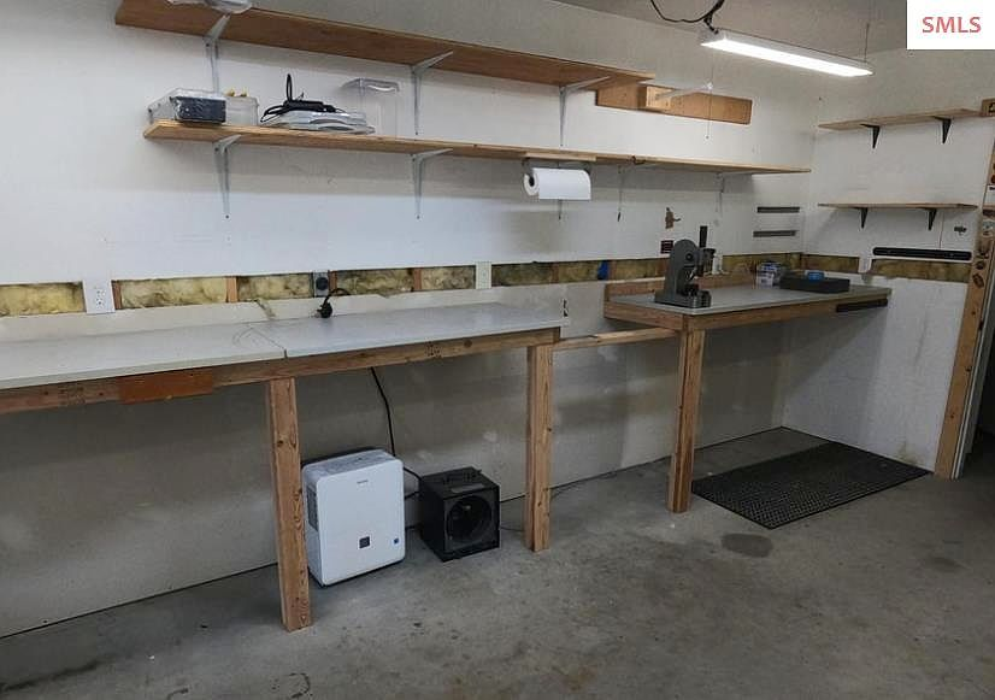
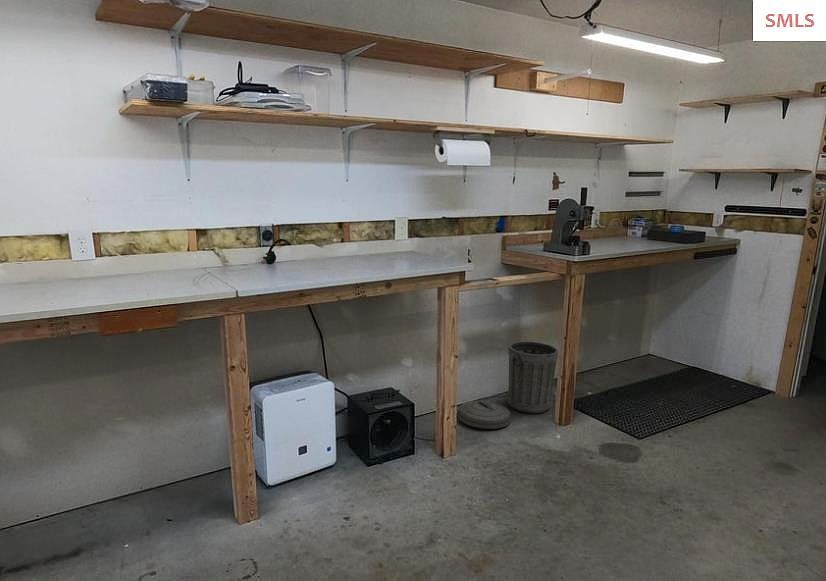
+ trash can (509, 382)
